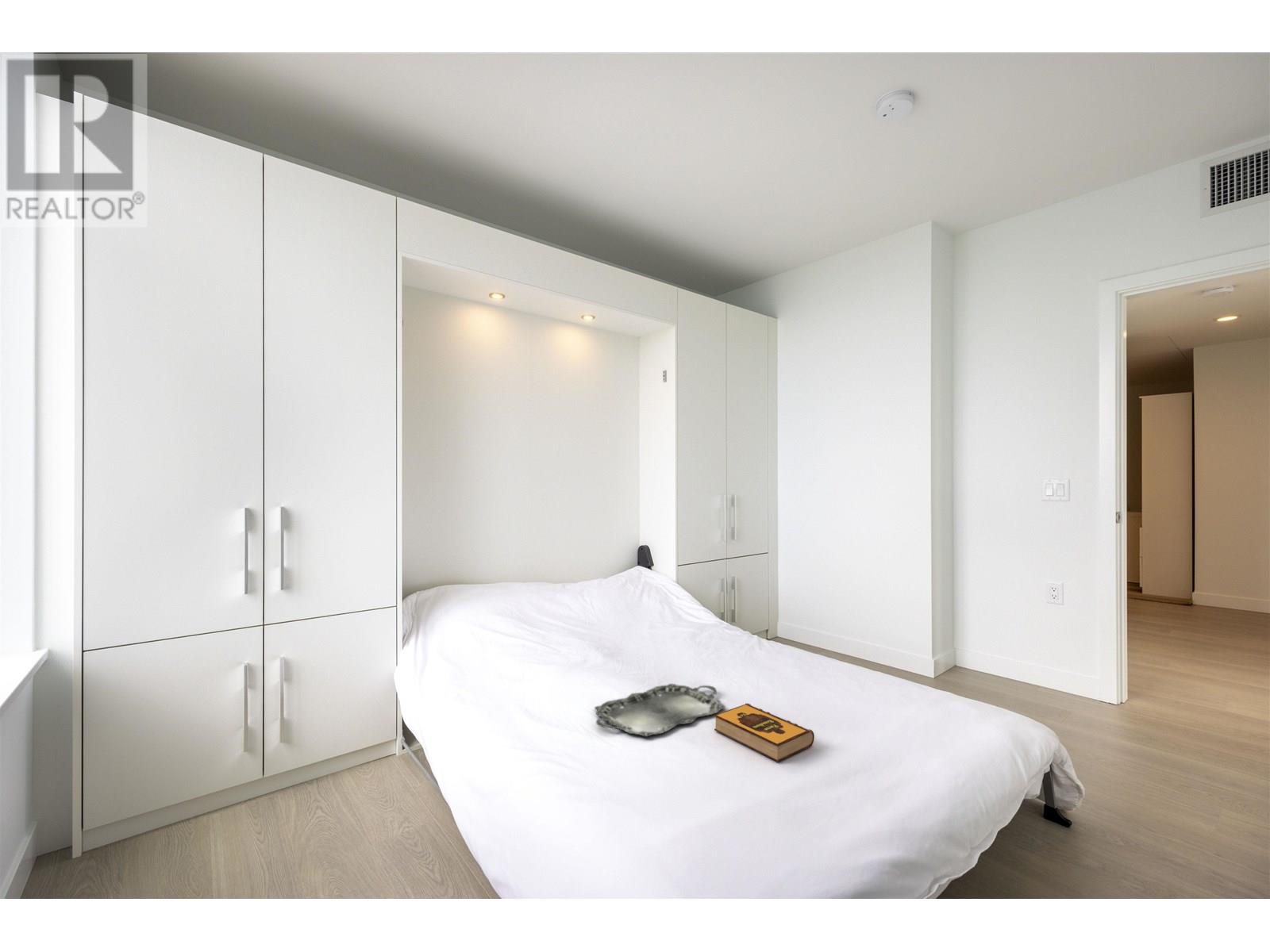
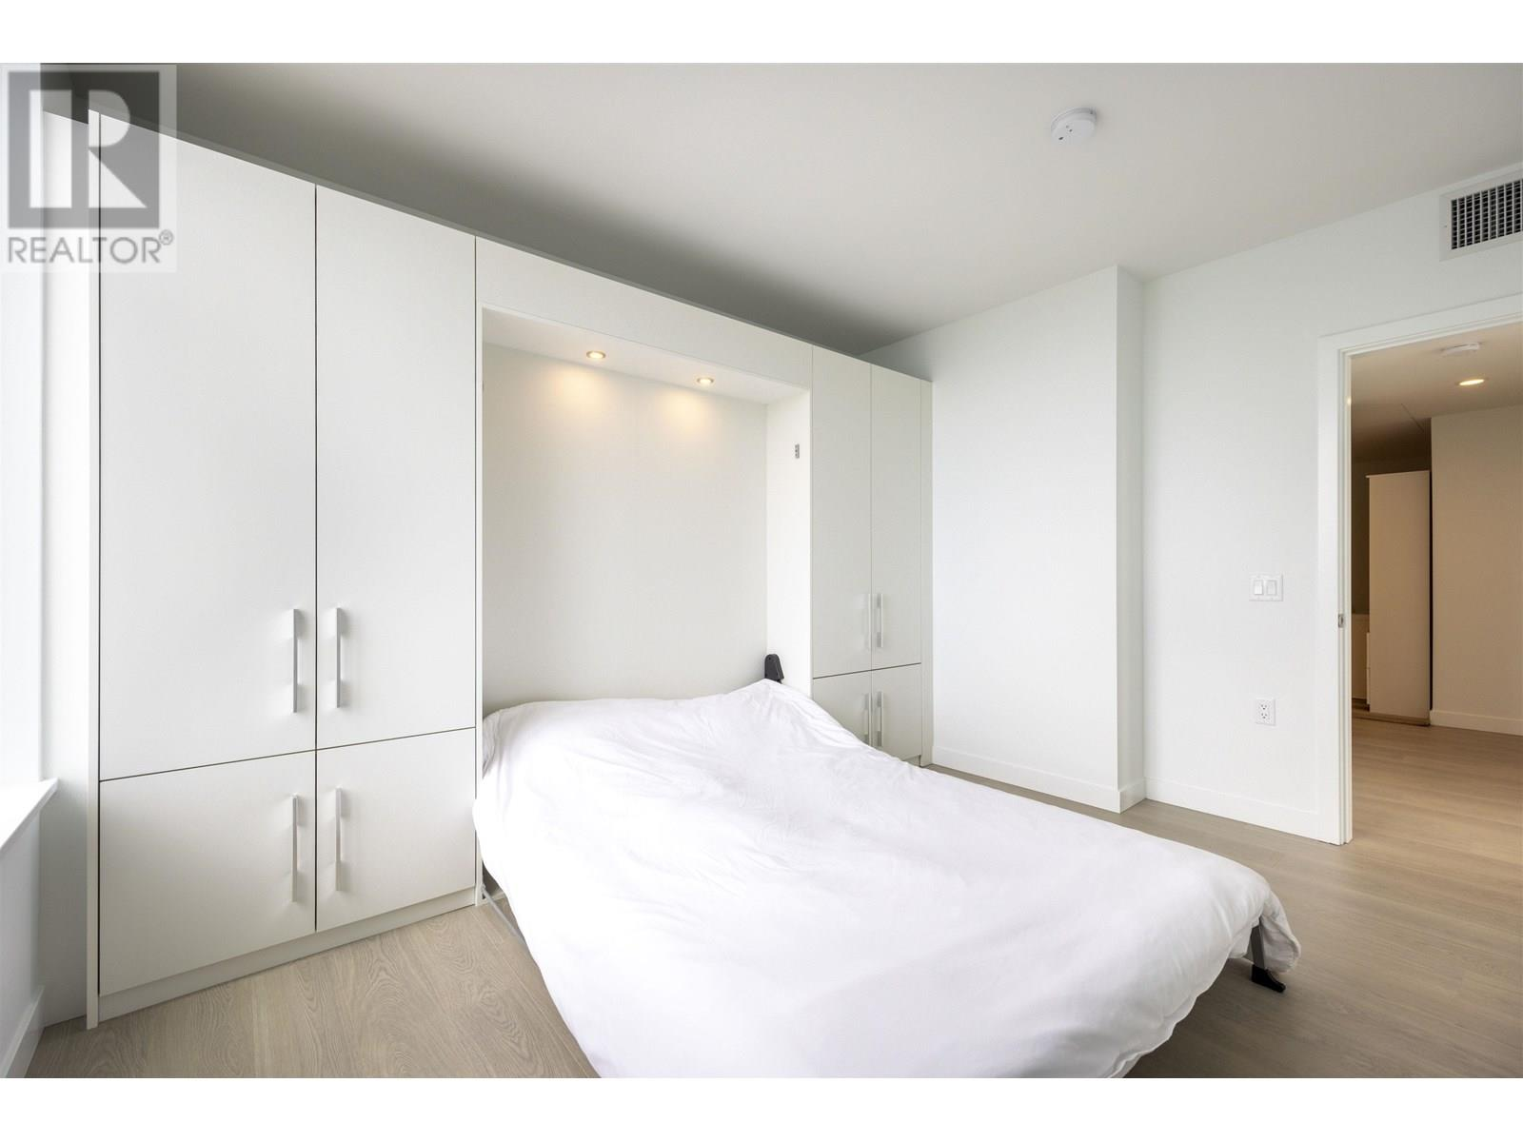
- hardback book (763, 729)
- serving tray (660, 707)
